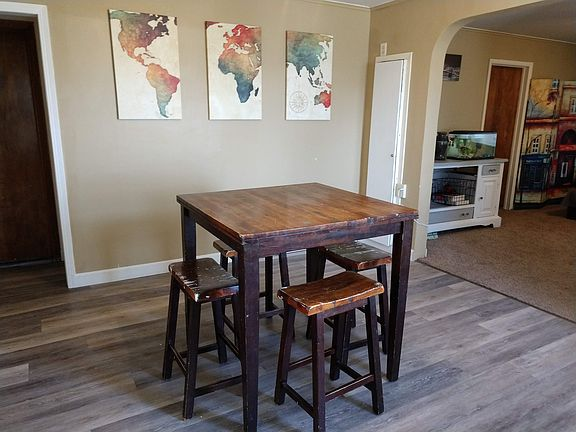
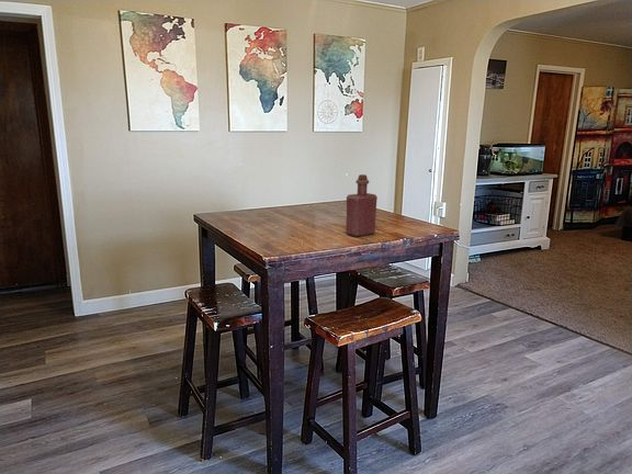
+ bottle (361, 204)
